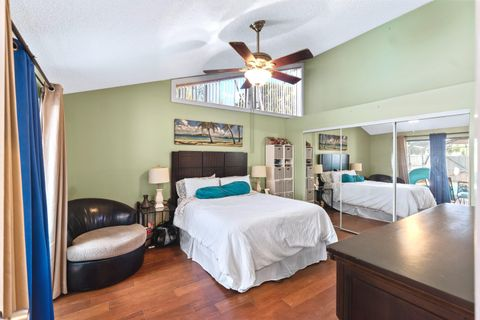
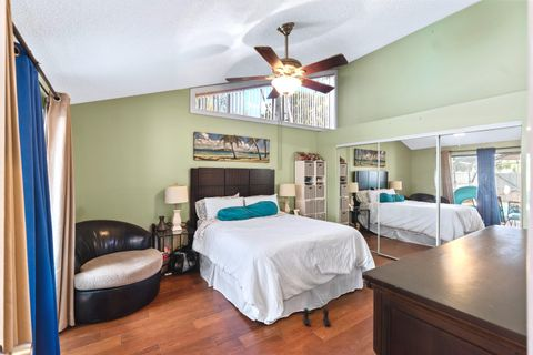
+ boots (323, 318)
